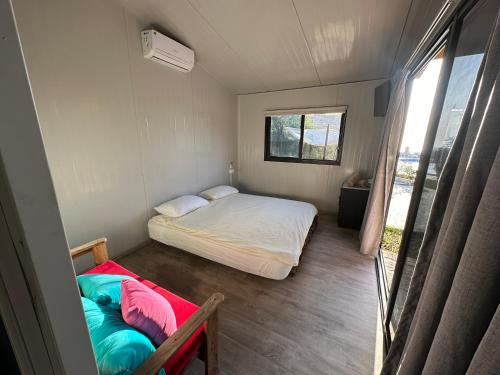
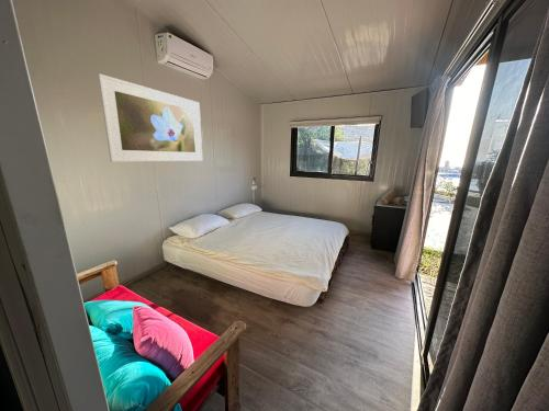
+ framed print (161, 127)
